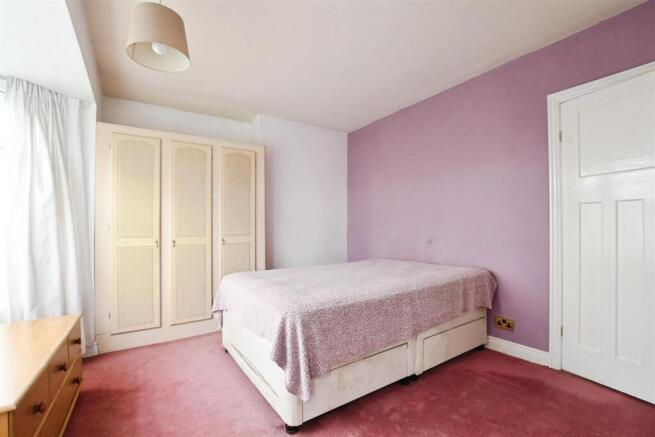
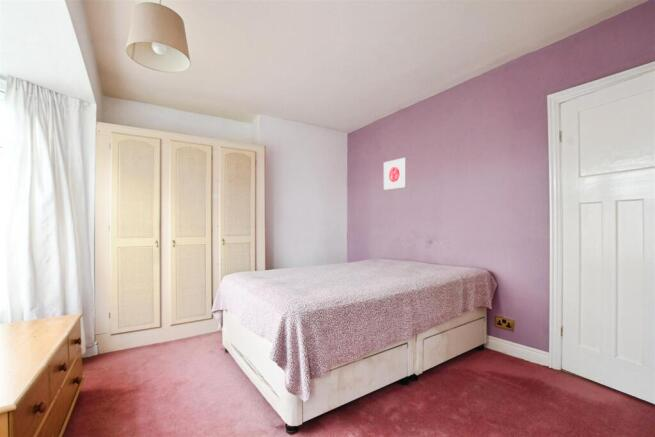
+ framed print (394, 174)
